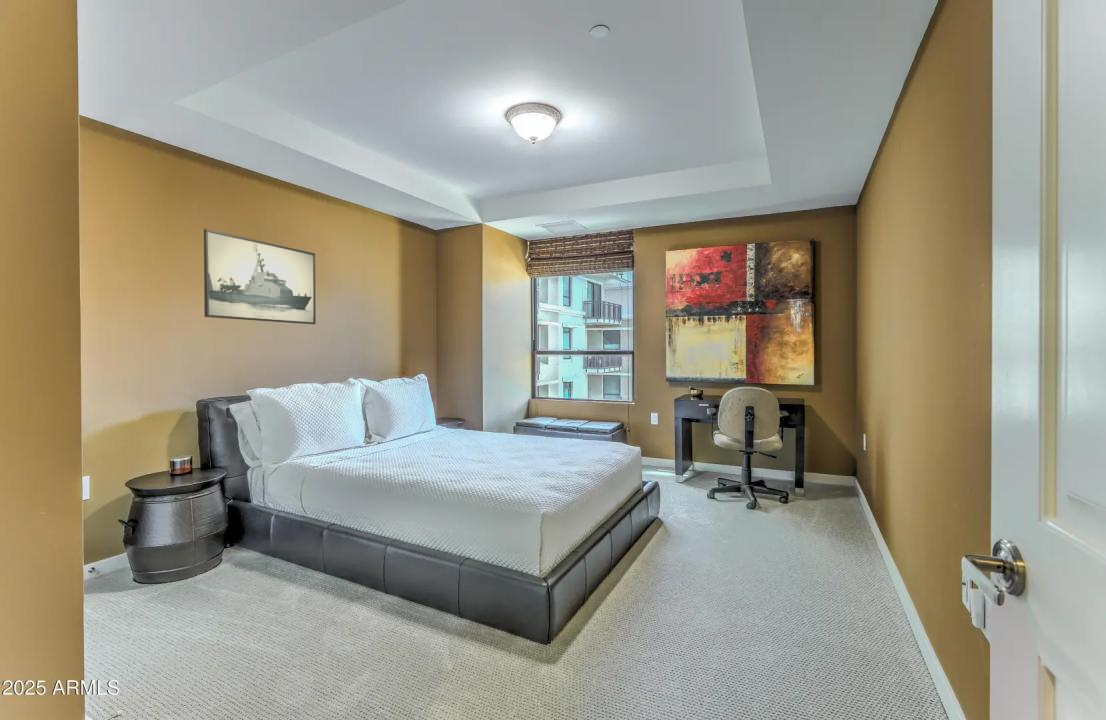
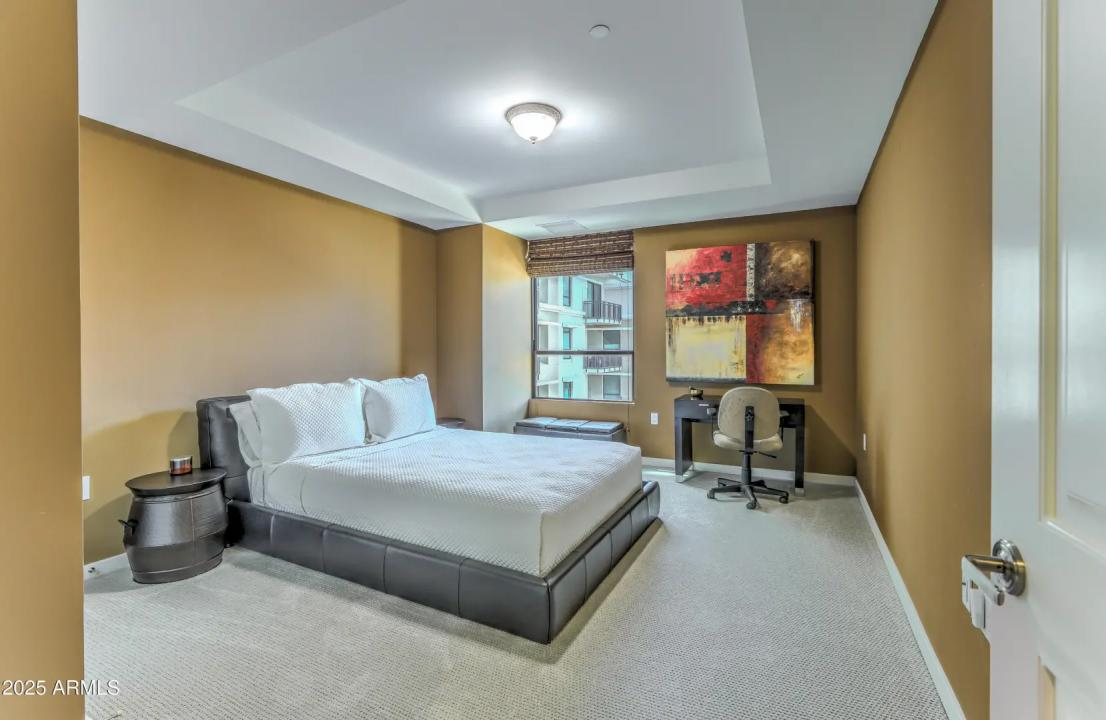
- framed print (265, 281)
